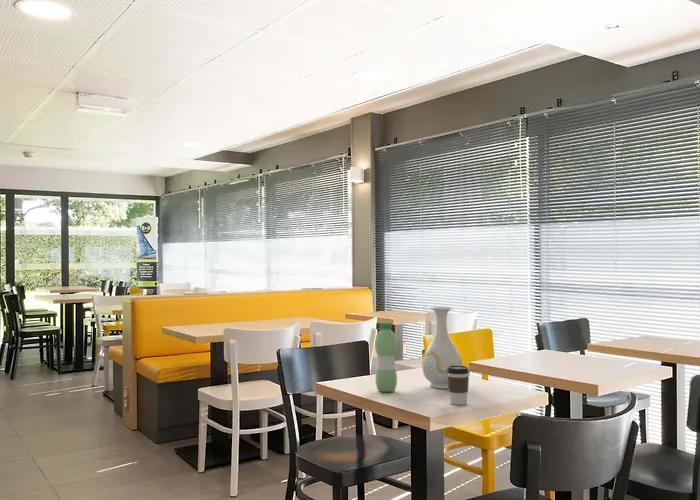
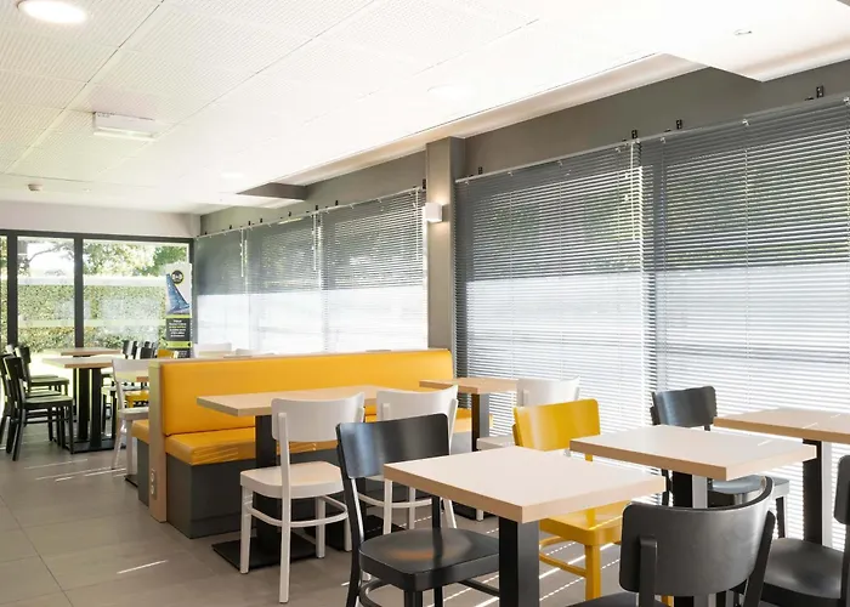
- coffee cup (458, 385)
- vase (441, 346)
- water bottle (386, 356)
